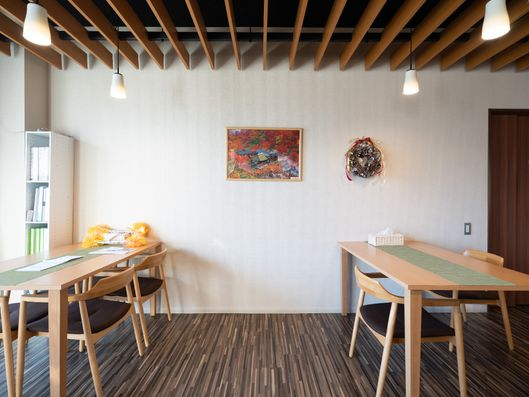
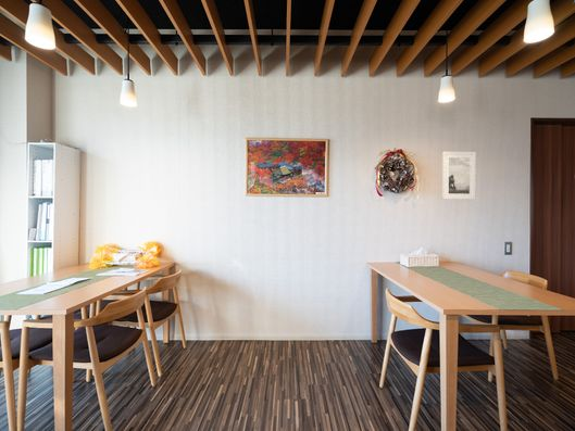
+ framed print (459, 175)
